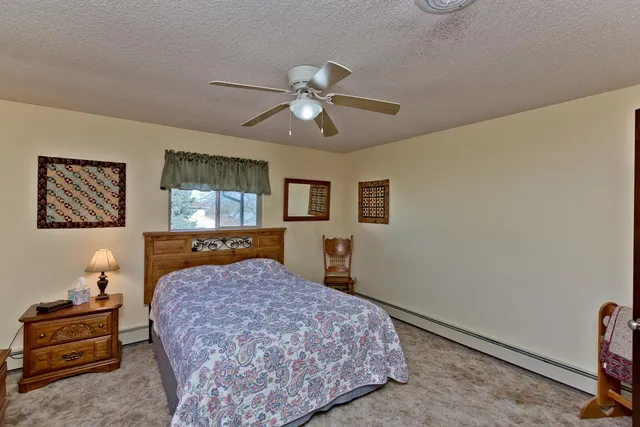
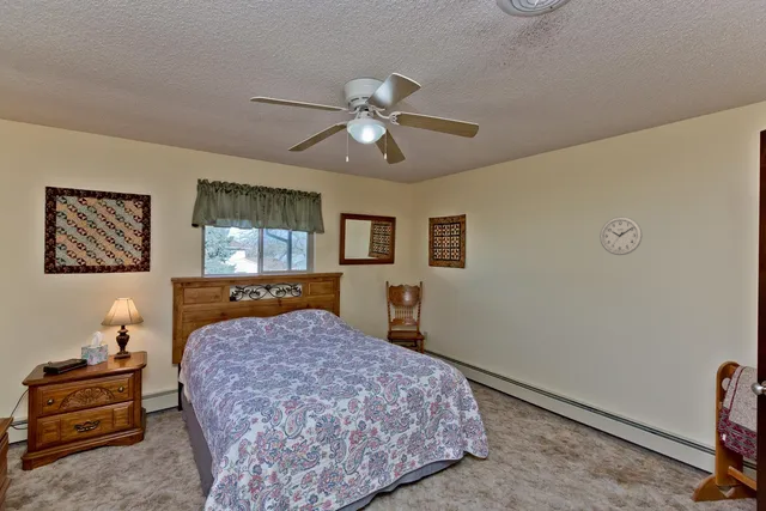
+ wall clock (619, 236)
